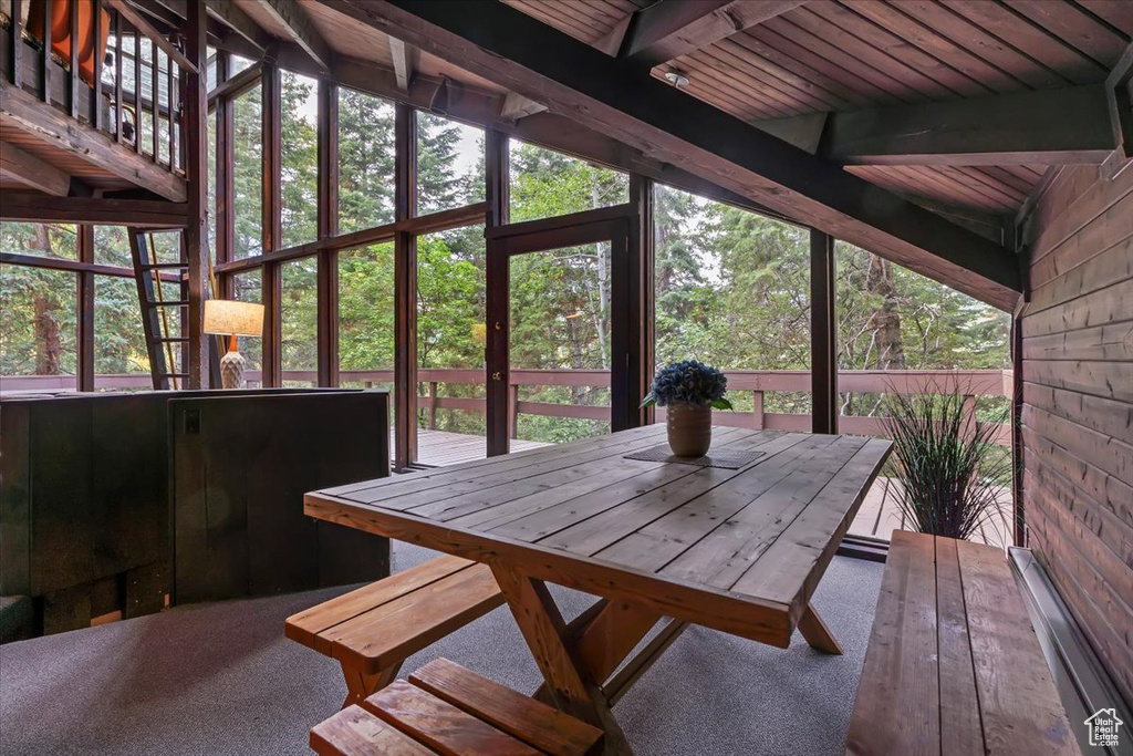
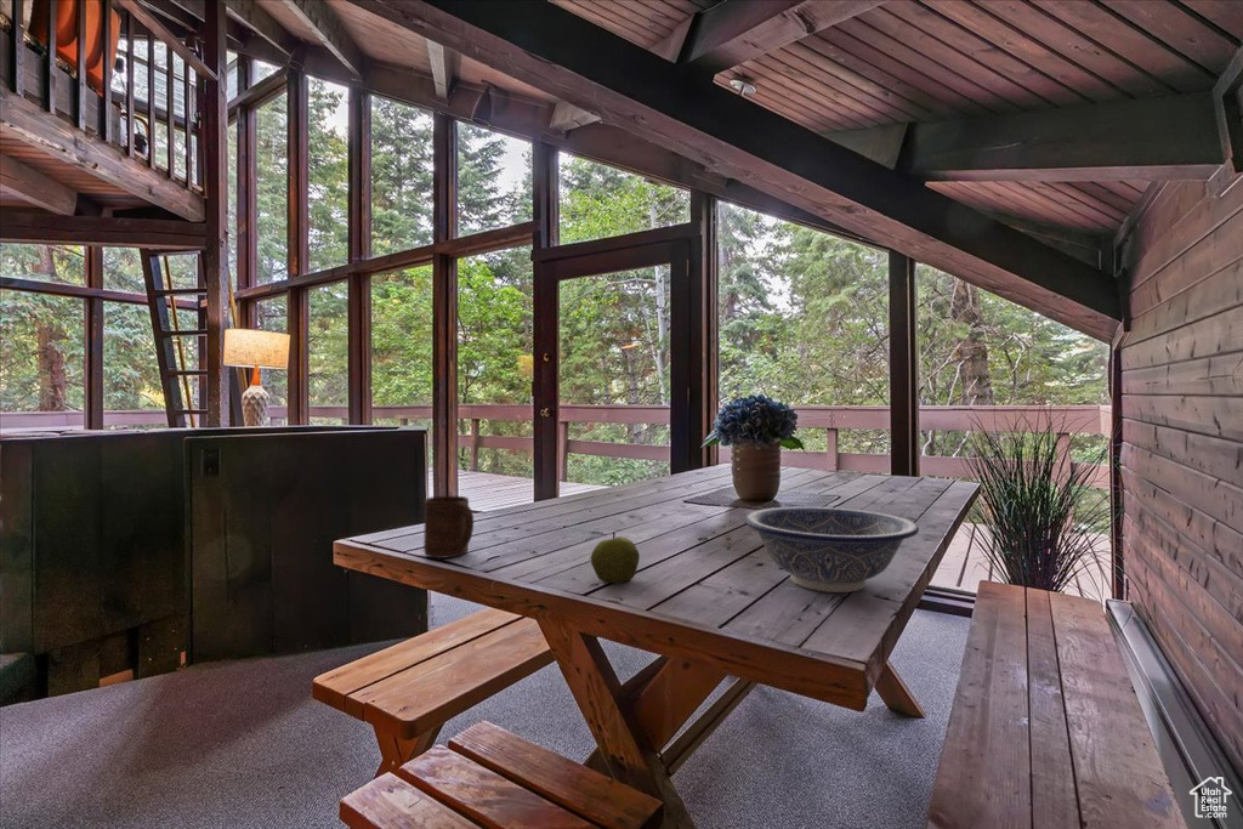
+ decorative bowl (827, 550)
+ apple (614, 556)
+ cup (452, 526)
